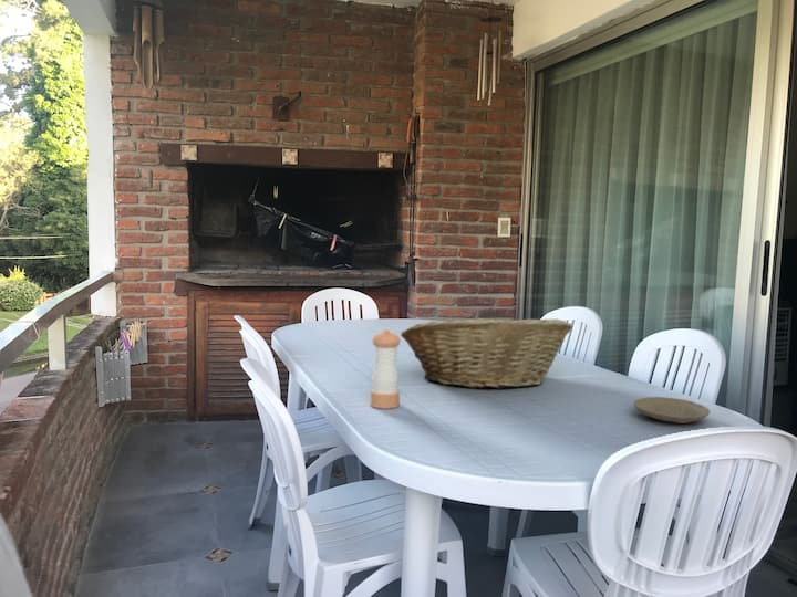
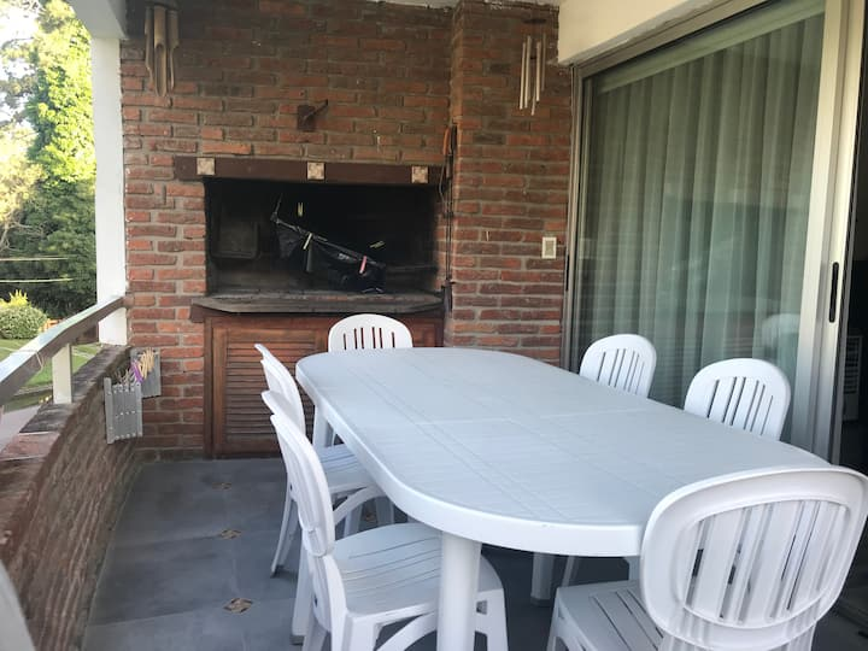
- fruit basket (485, 345)
- plate (670, 411)
- pepper shaker (385, 367)
